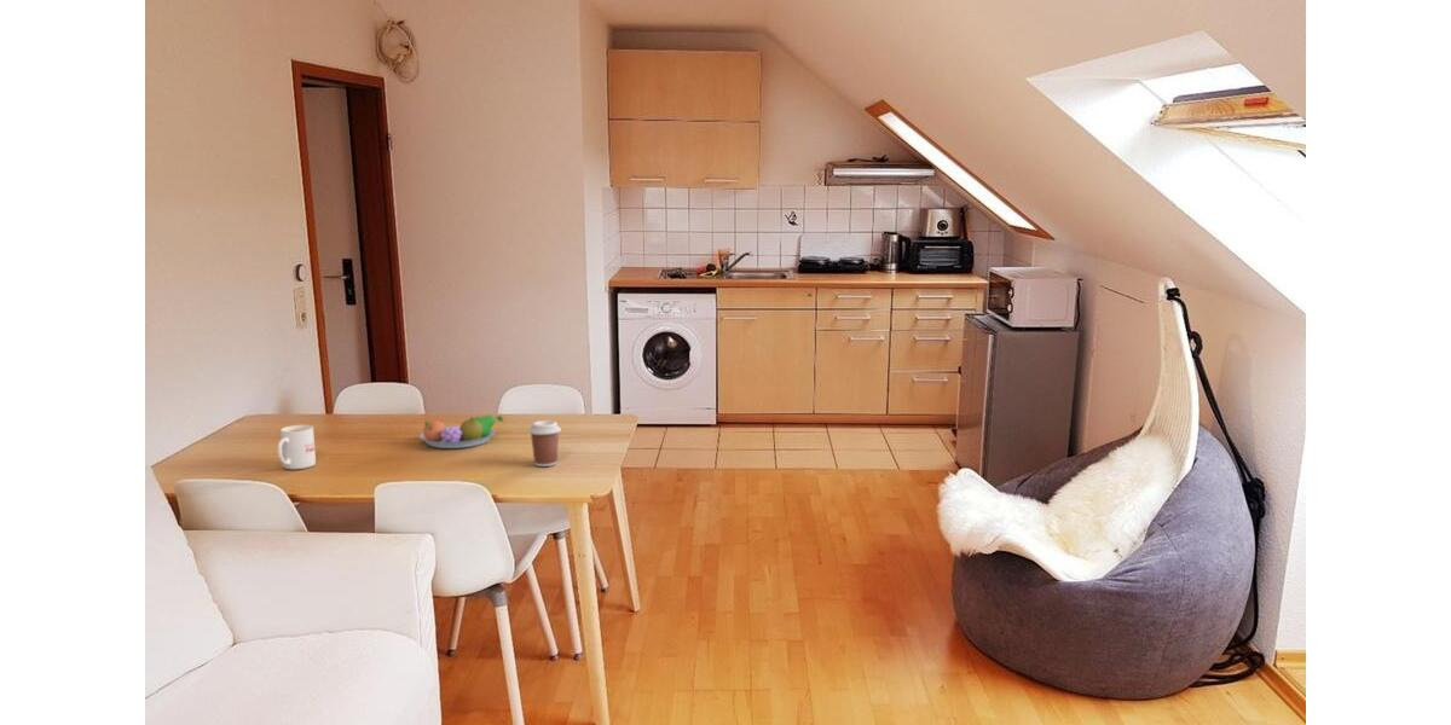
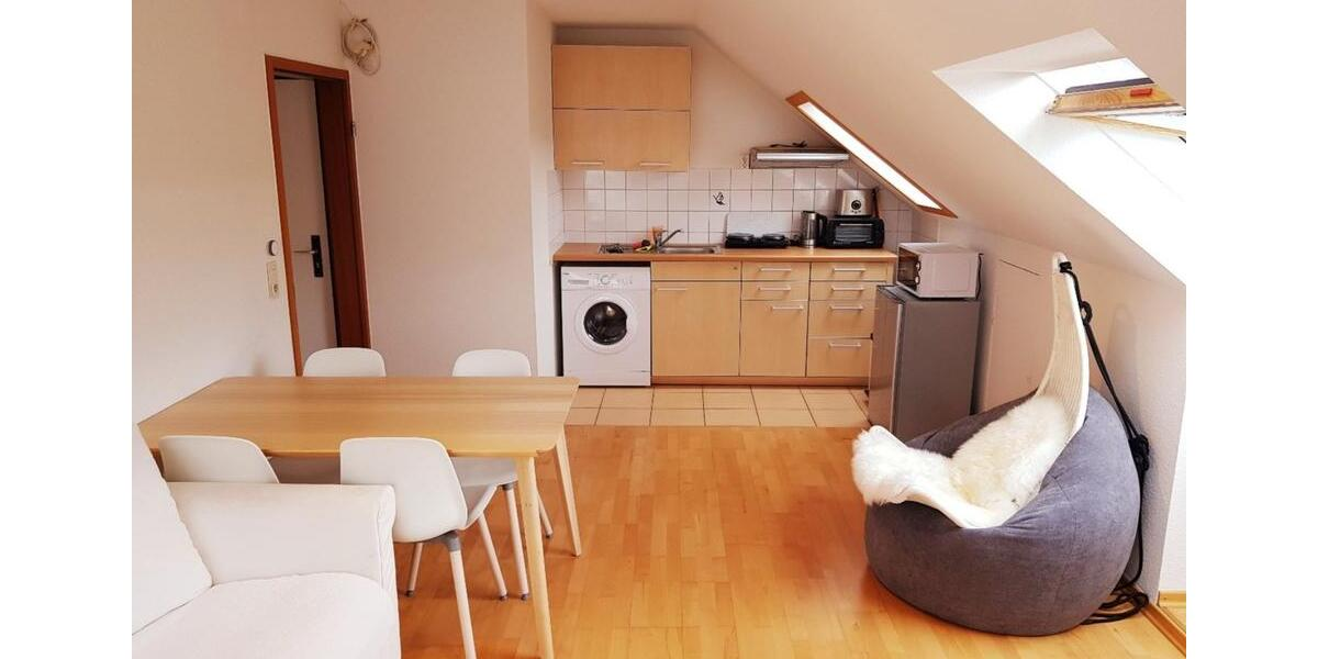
- mug (294, 448)
- coffee cup (544, 442)
- fruit bowl (459, 427)
